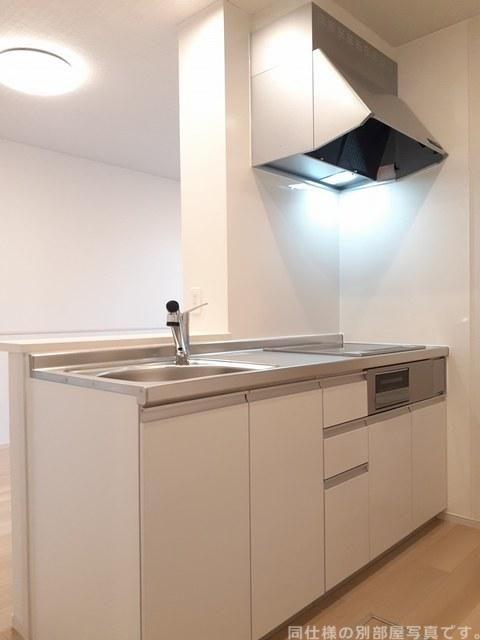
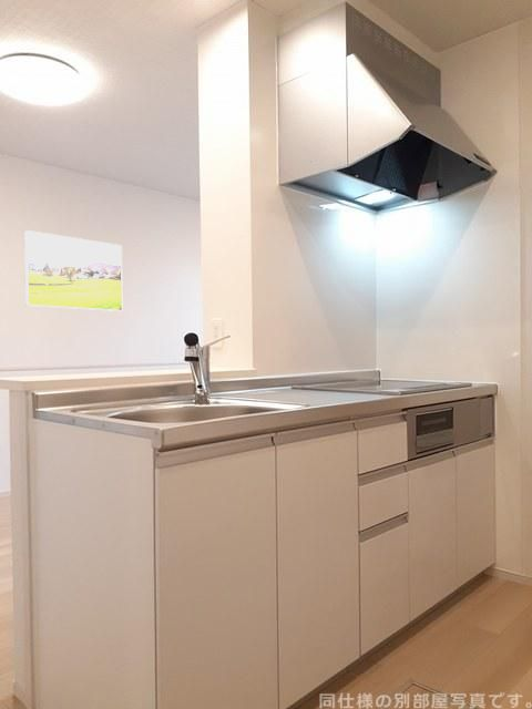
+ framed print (76, 273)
